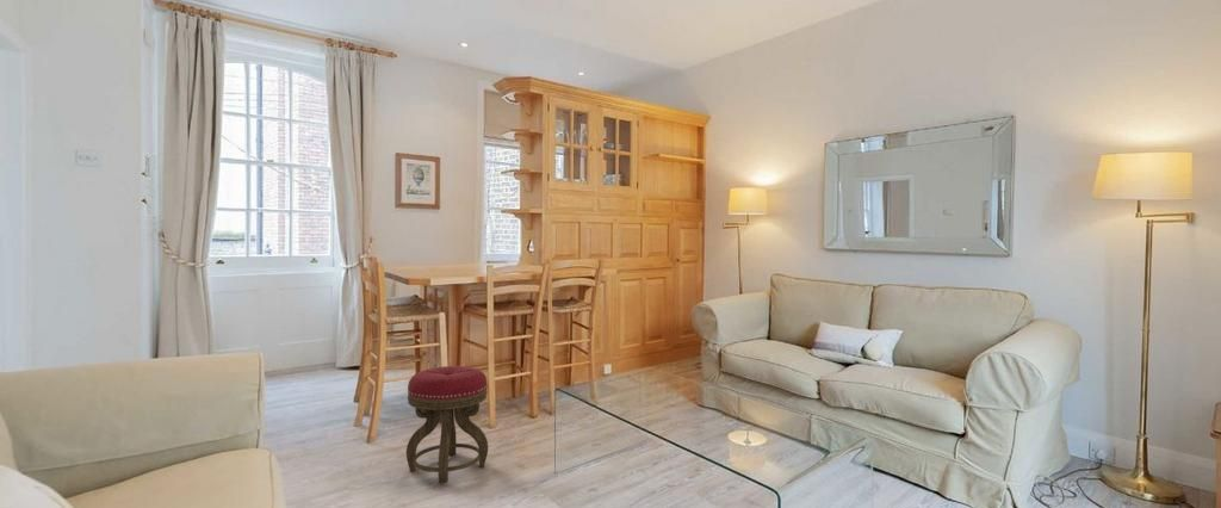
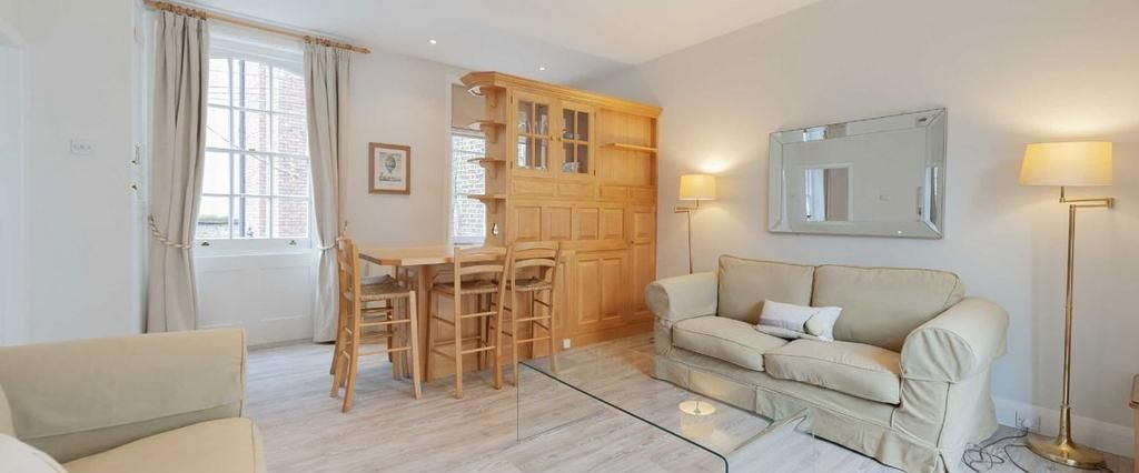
- stool (447, 419)
